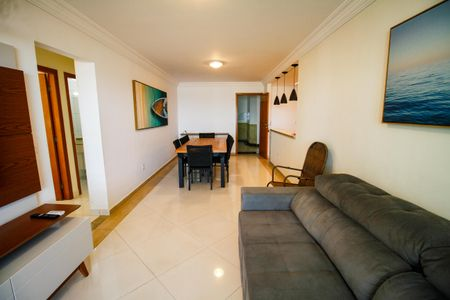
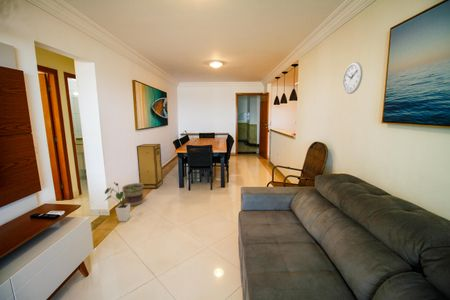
+ storage cabinet (150, 165)
+ basket (133, 194)
+ house plant (123, 201)
+ wall clock (351, 78)
